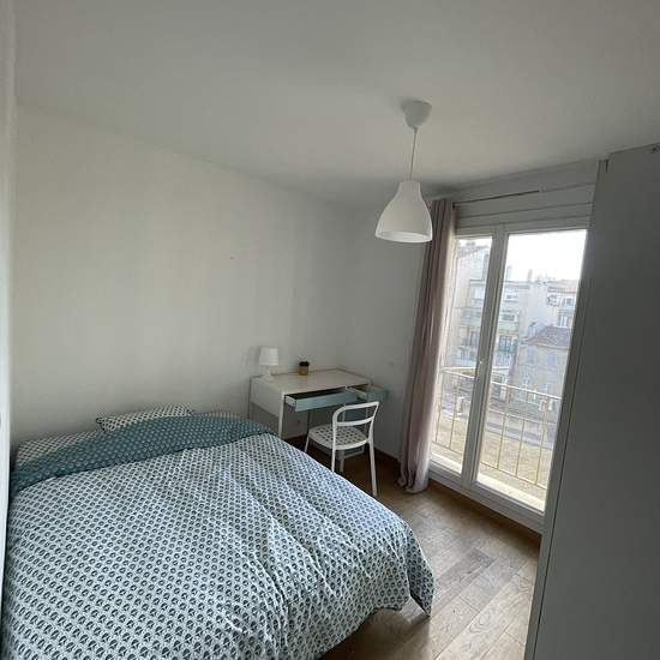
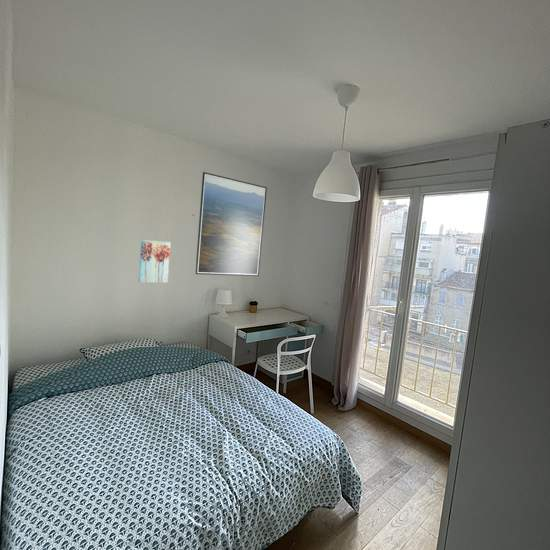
+ wall art (154, 261)
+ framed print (233, 228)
